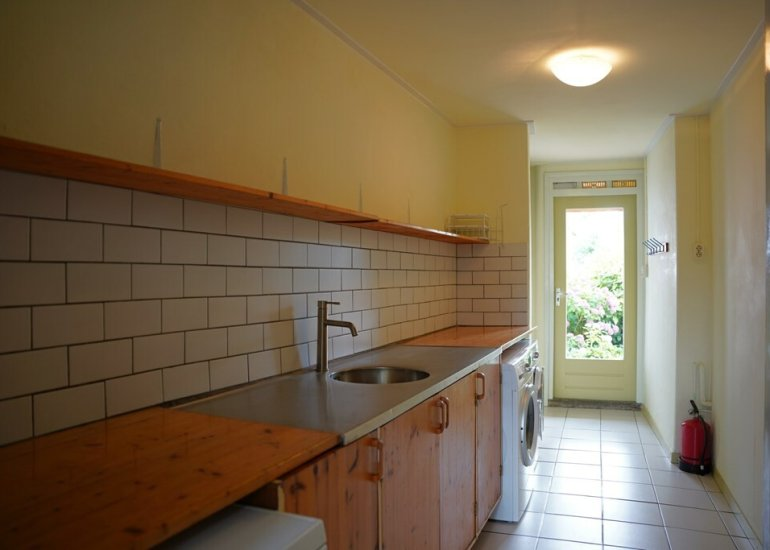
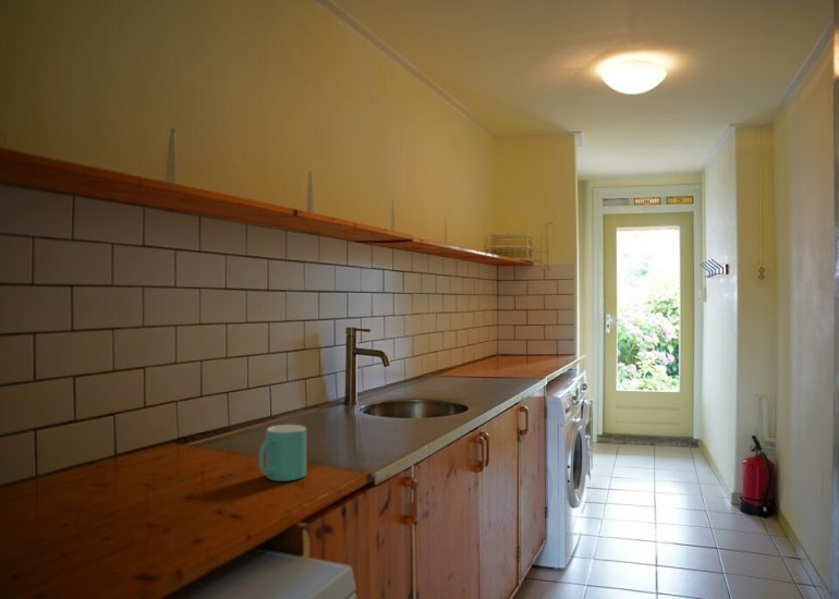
+ mug (280, 453)
